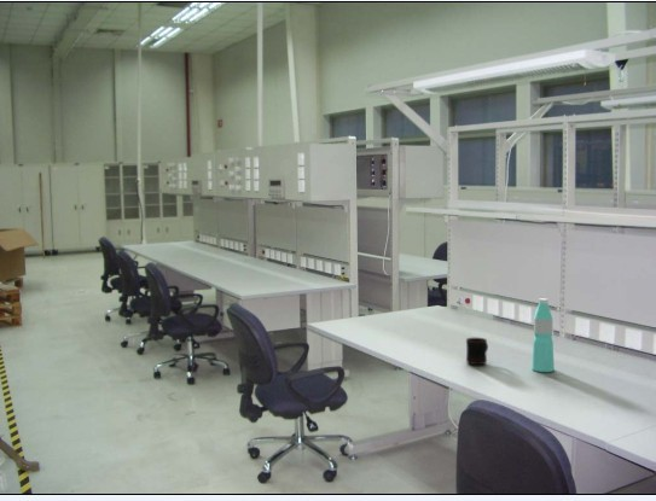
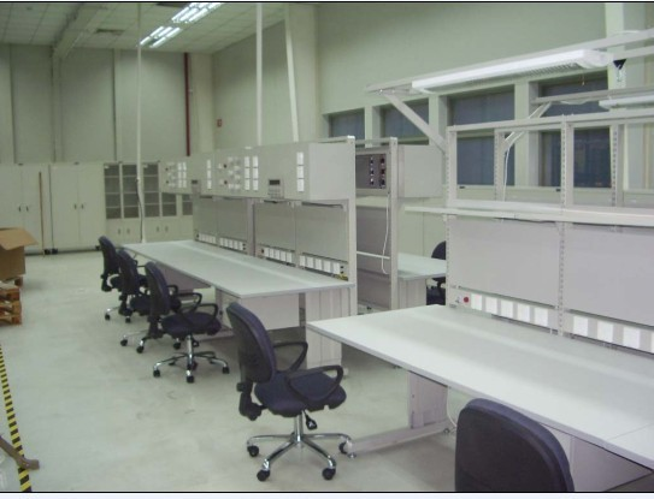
- mug (478, 350)
- water bottle (542, 333)
